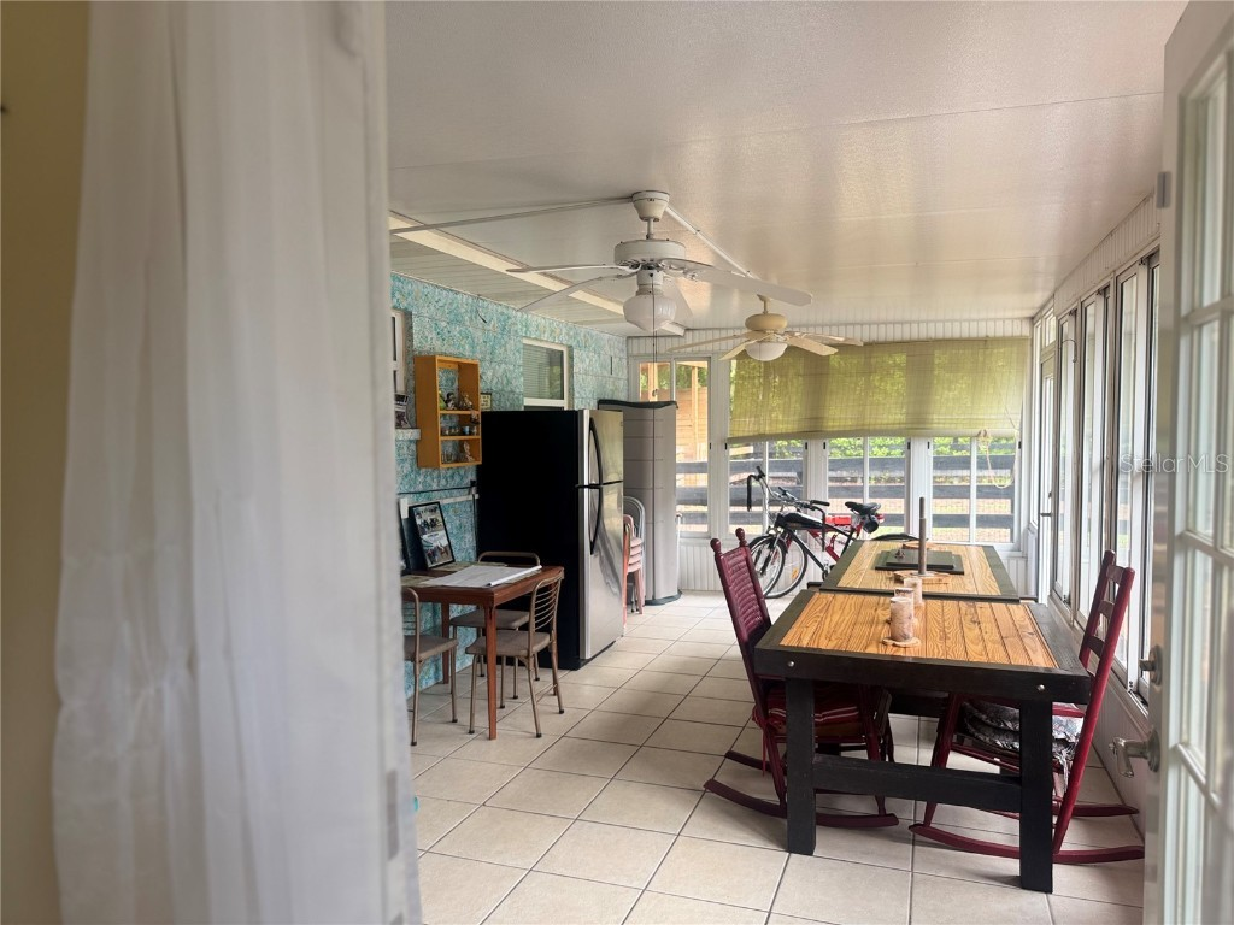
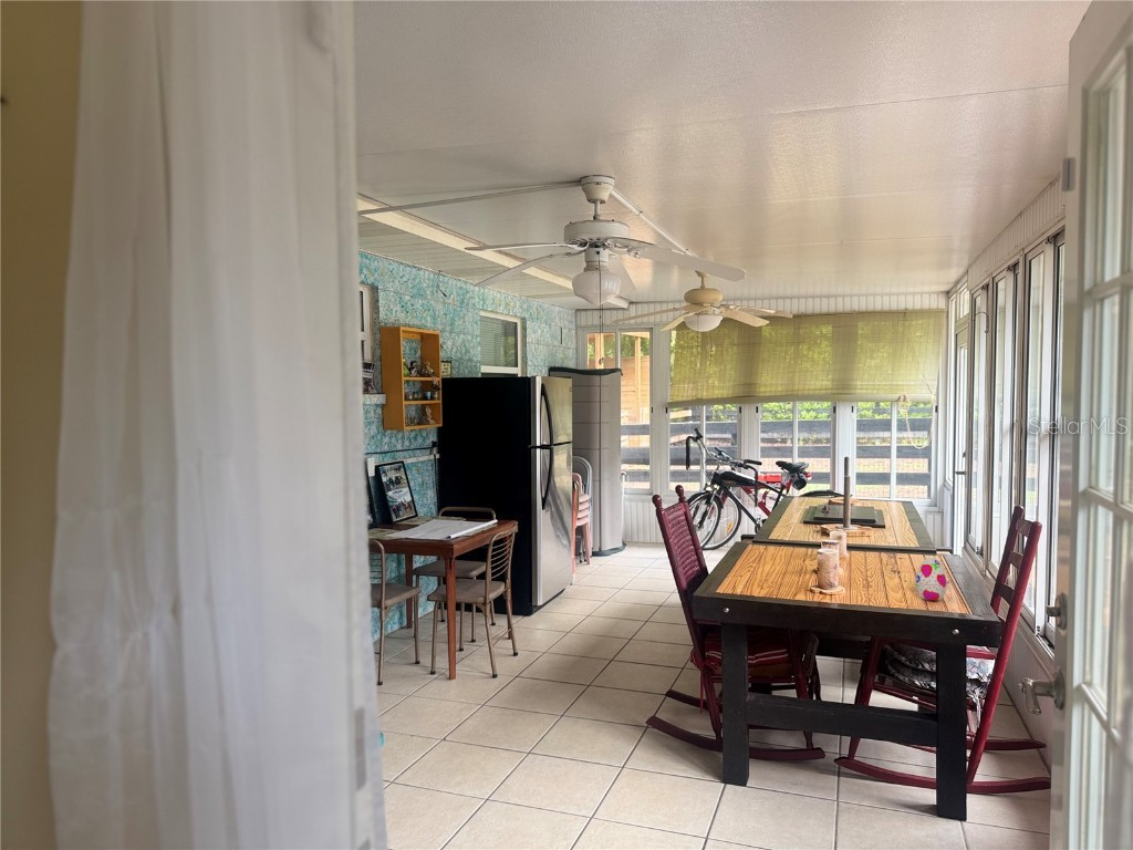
+ decorative egg (931, 578)
